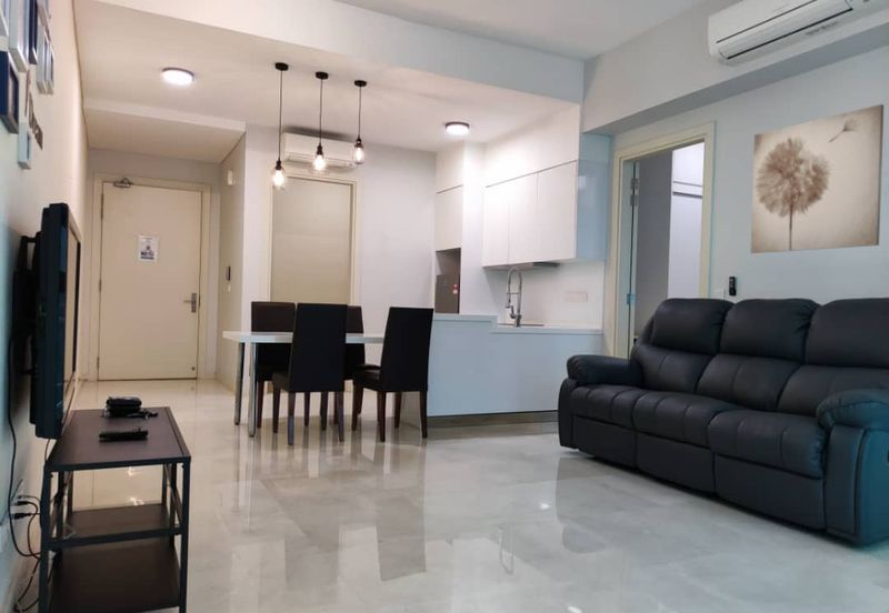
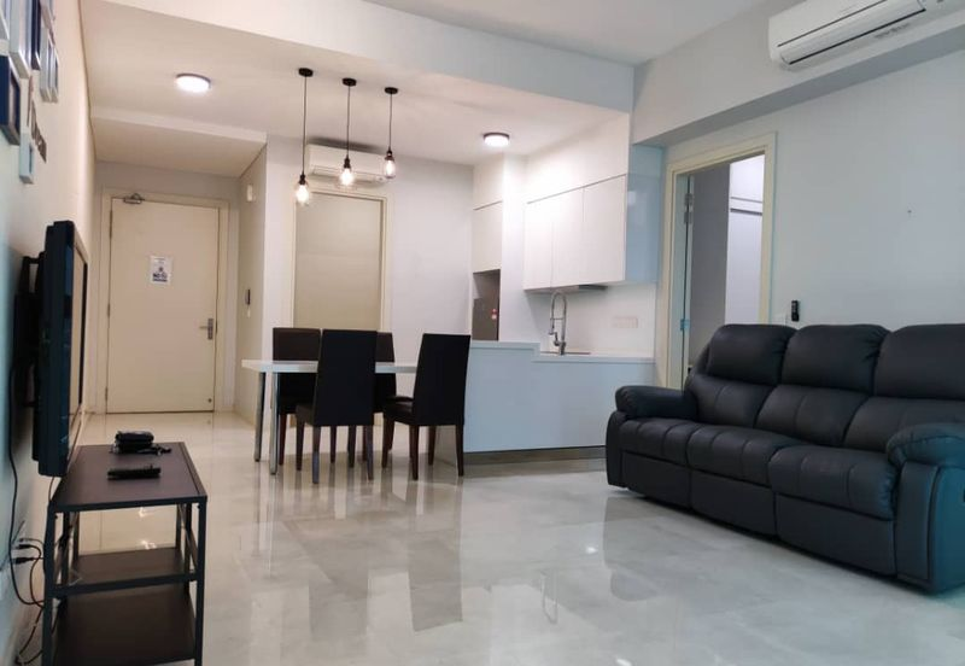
- wall art (811, 184)
